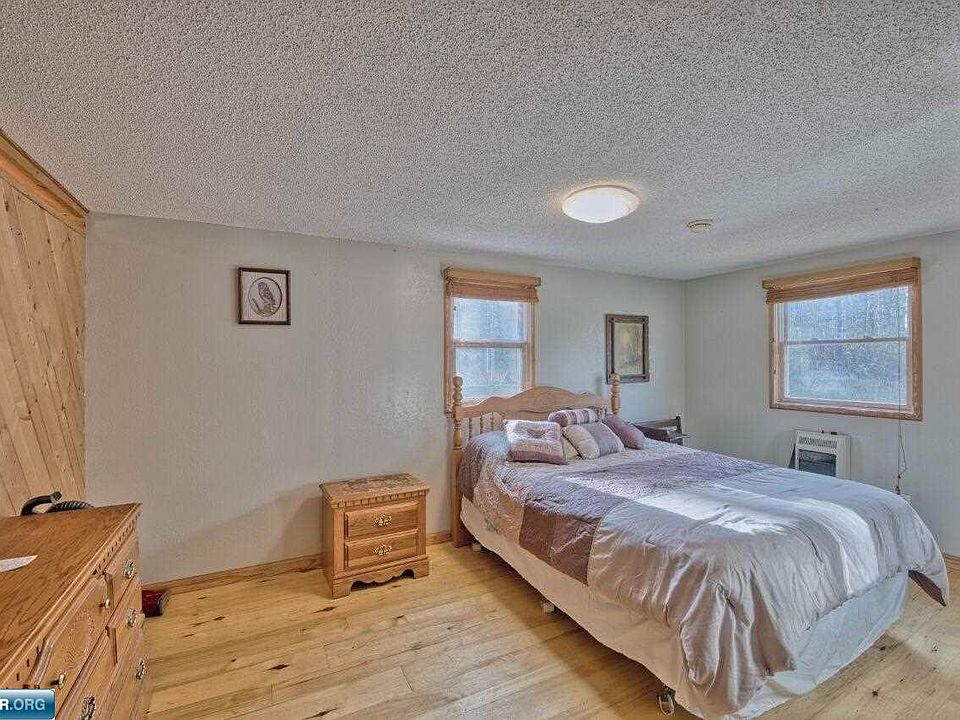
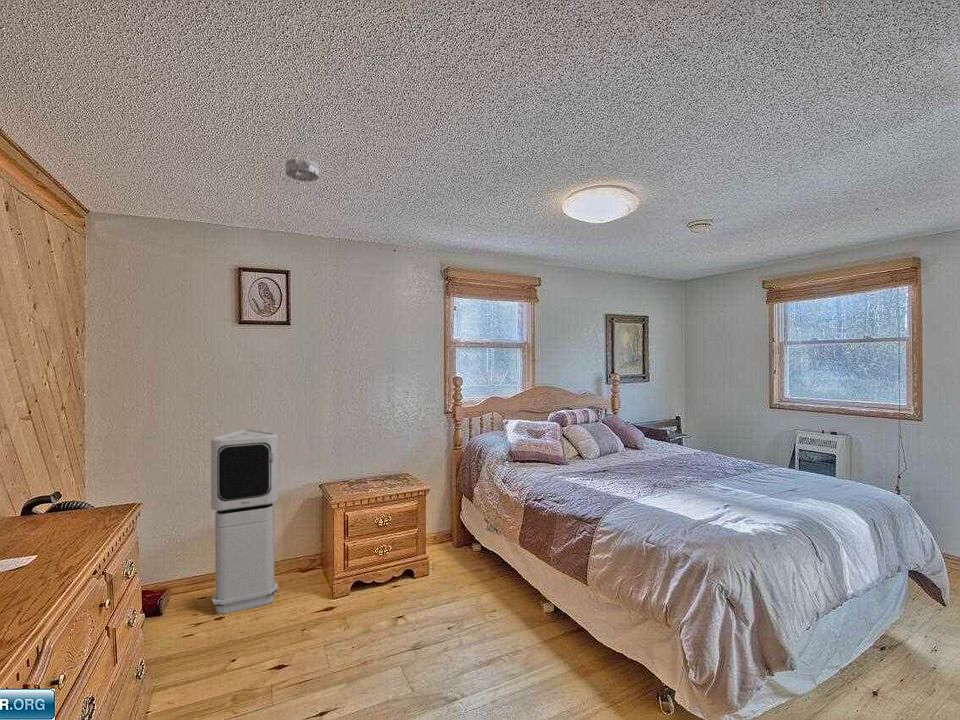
+ smoke detector (302, 169)
+ air purifier (245, 514)
